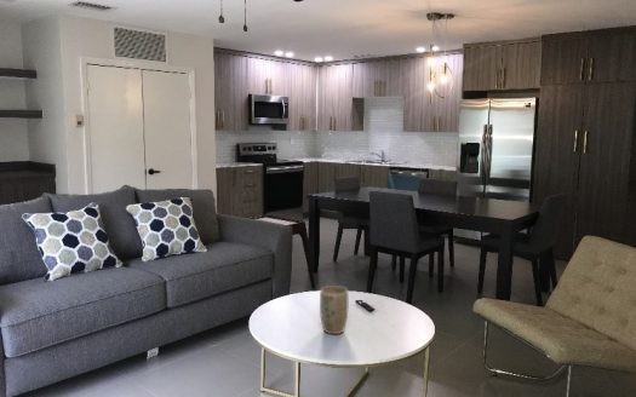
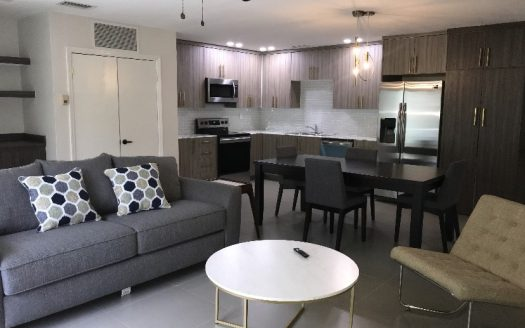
- plant pot (333, 310)
